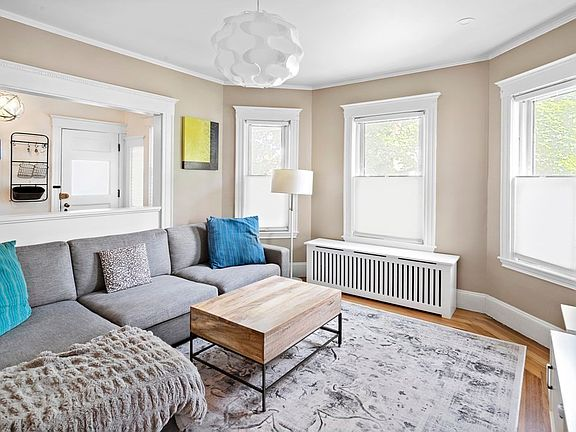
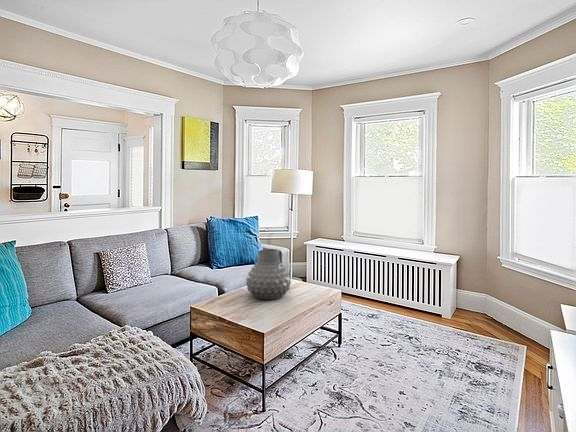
+ vase (268, 272)
